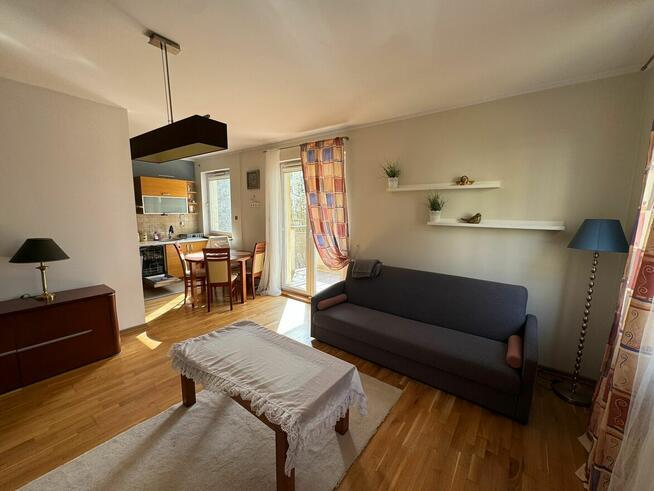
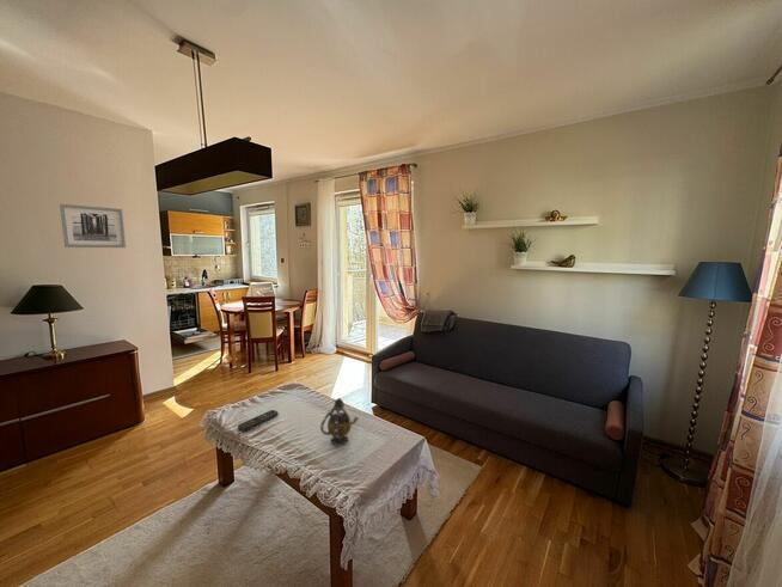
+ wall art (94, 227)
+ teapot (343, 416)
+ remote control (258, 420)
